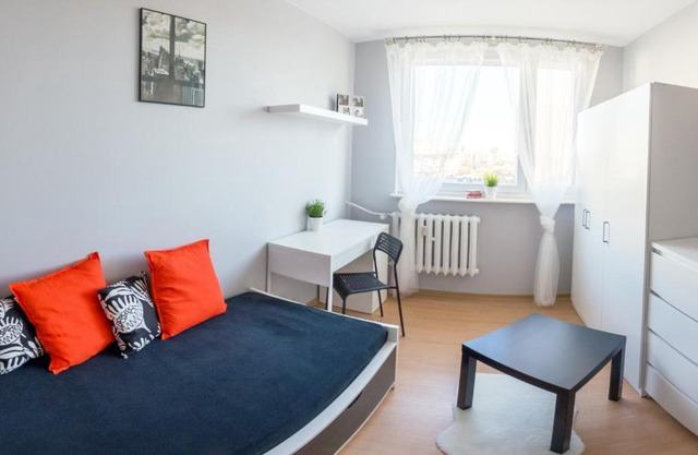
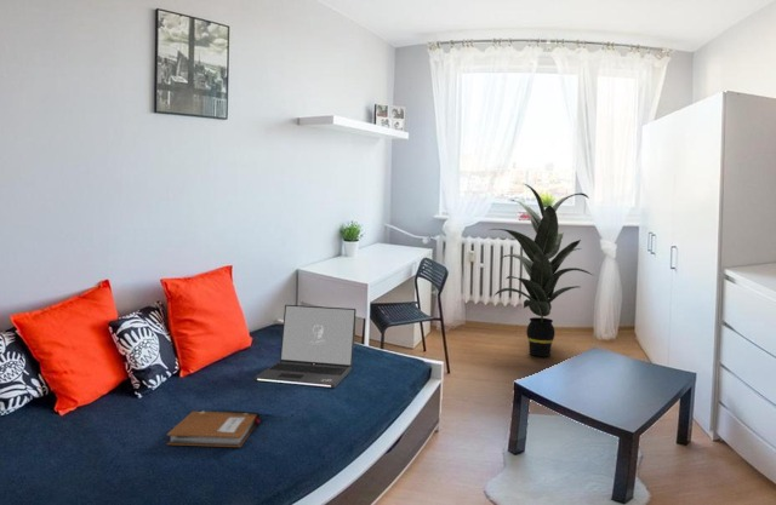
+ indoor plant (536, 269)
+ laptop (307, 343)
+ notebook (217, 426)
